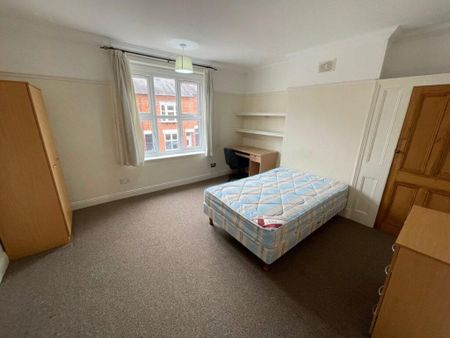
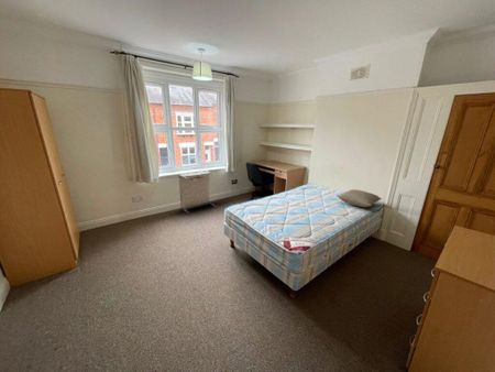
+ laundry hamper (198, 190)
+ pillow (359, 197)
